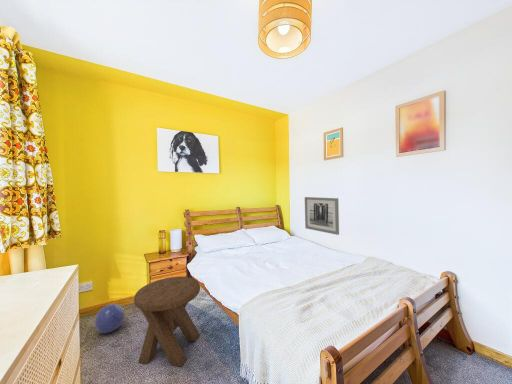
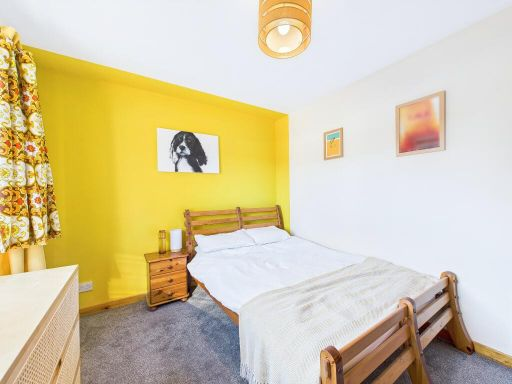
- wall art (320, 214)
- music stool (170, 318)
- ball (110, 317)
